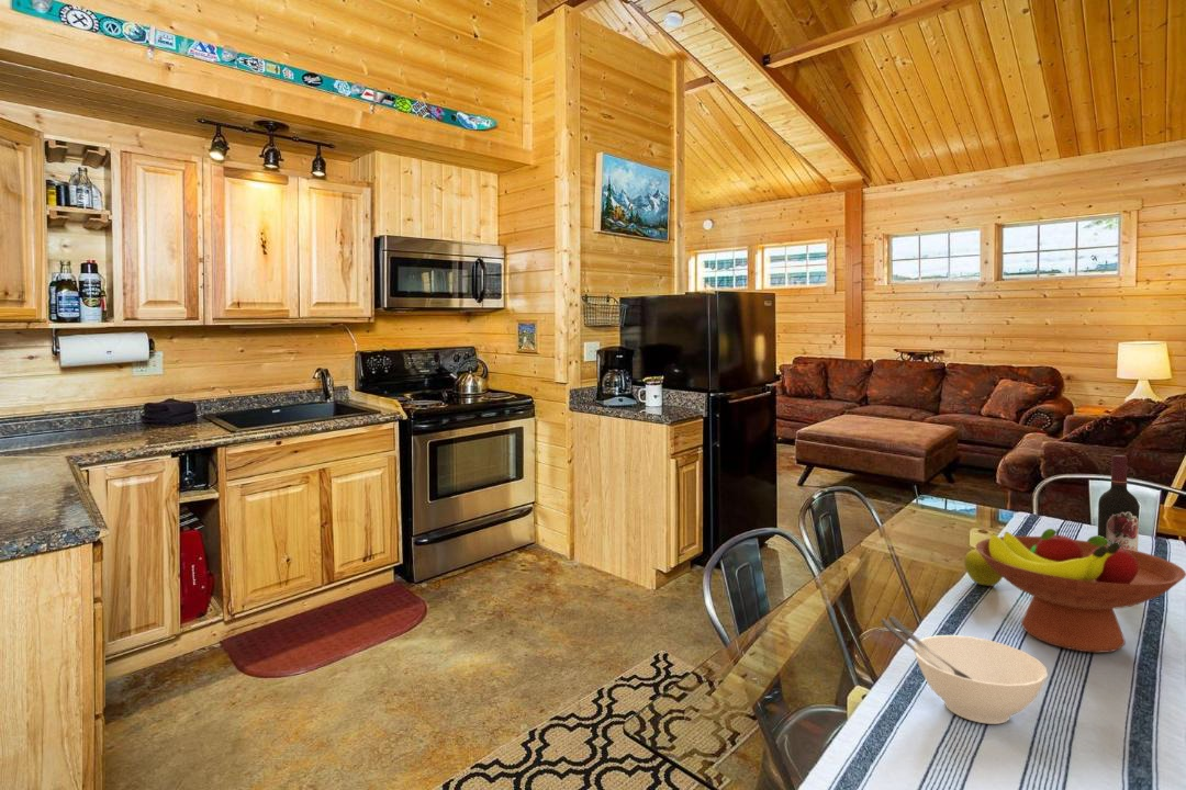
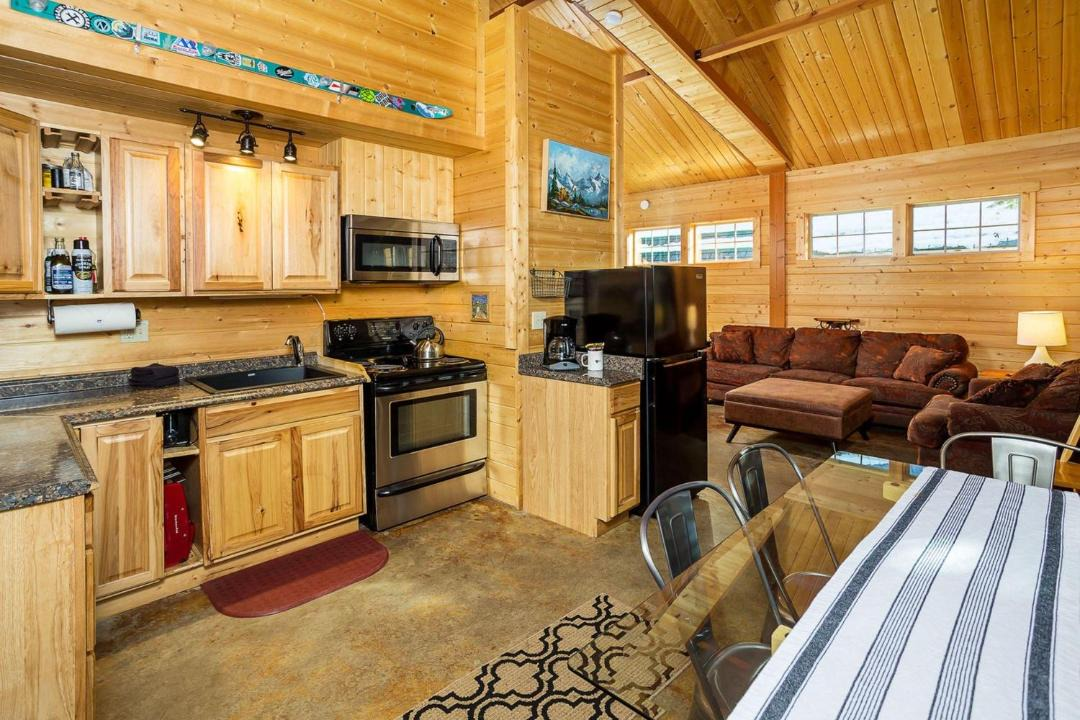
- bowl (962, 666)
- wine bottle (1118, 521)
- fruit bowl (1072, 582)
- fruit (983, 566)
